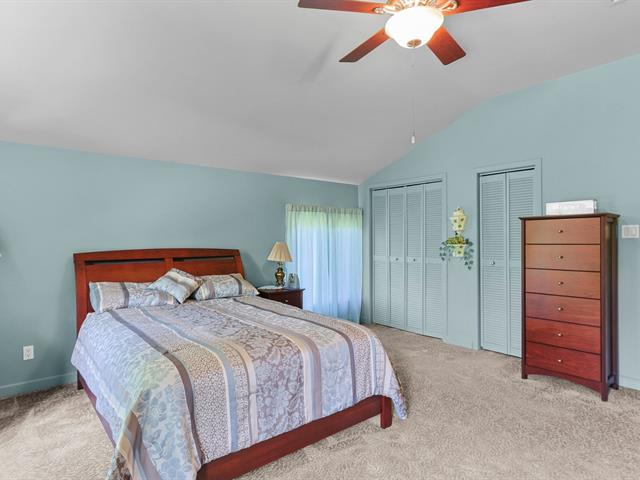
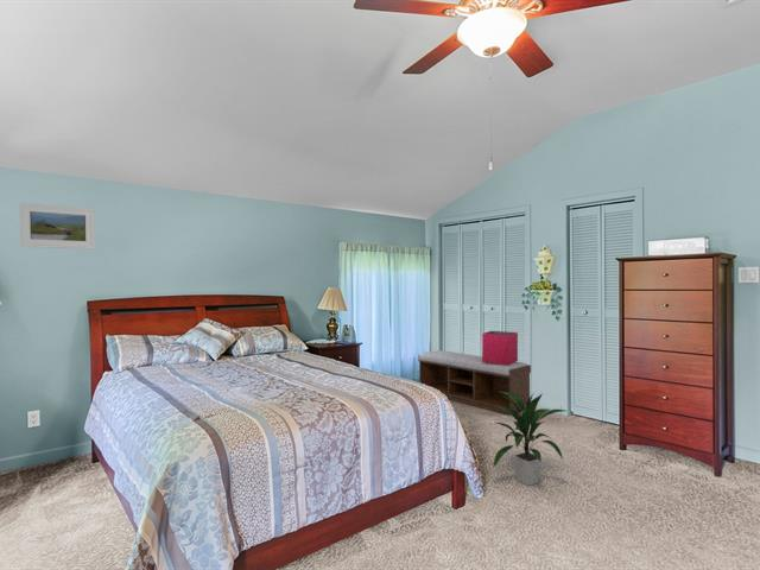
+ storage bin (500, 347)
+ indoor plant (524, 435)
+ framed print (58, 227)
+ bench (470, 378)
